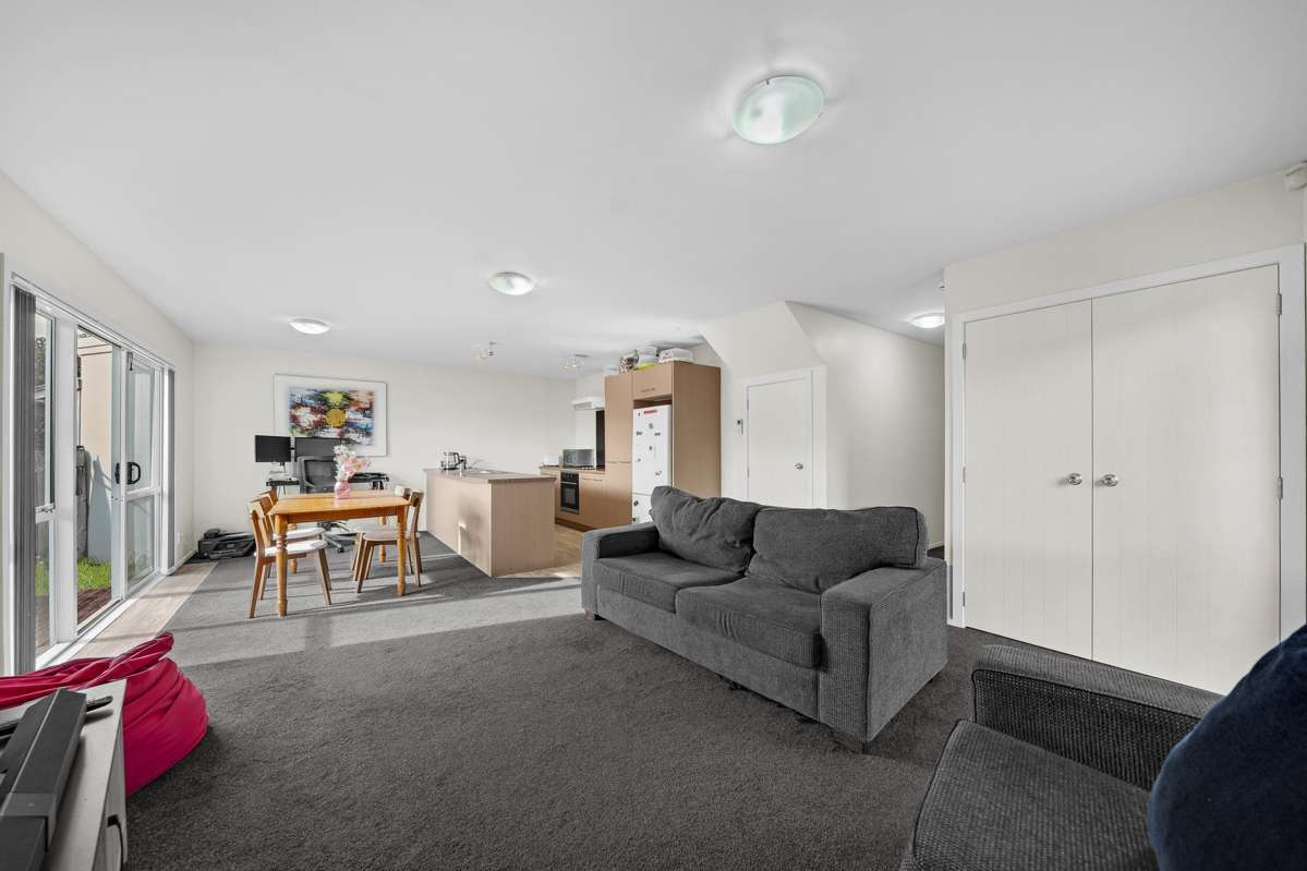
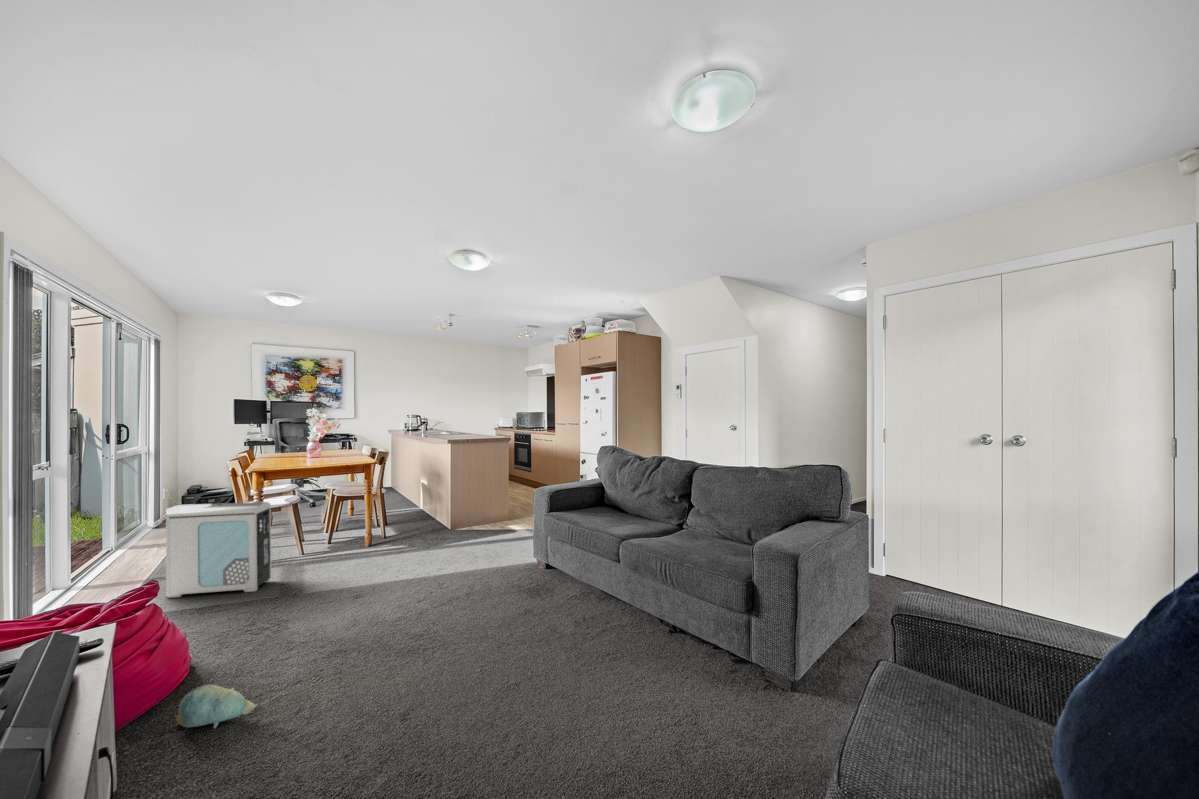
+ plush toy (219, 702)
+ air purifier (221, 546)
